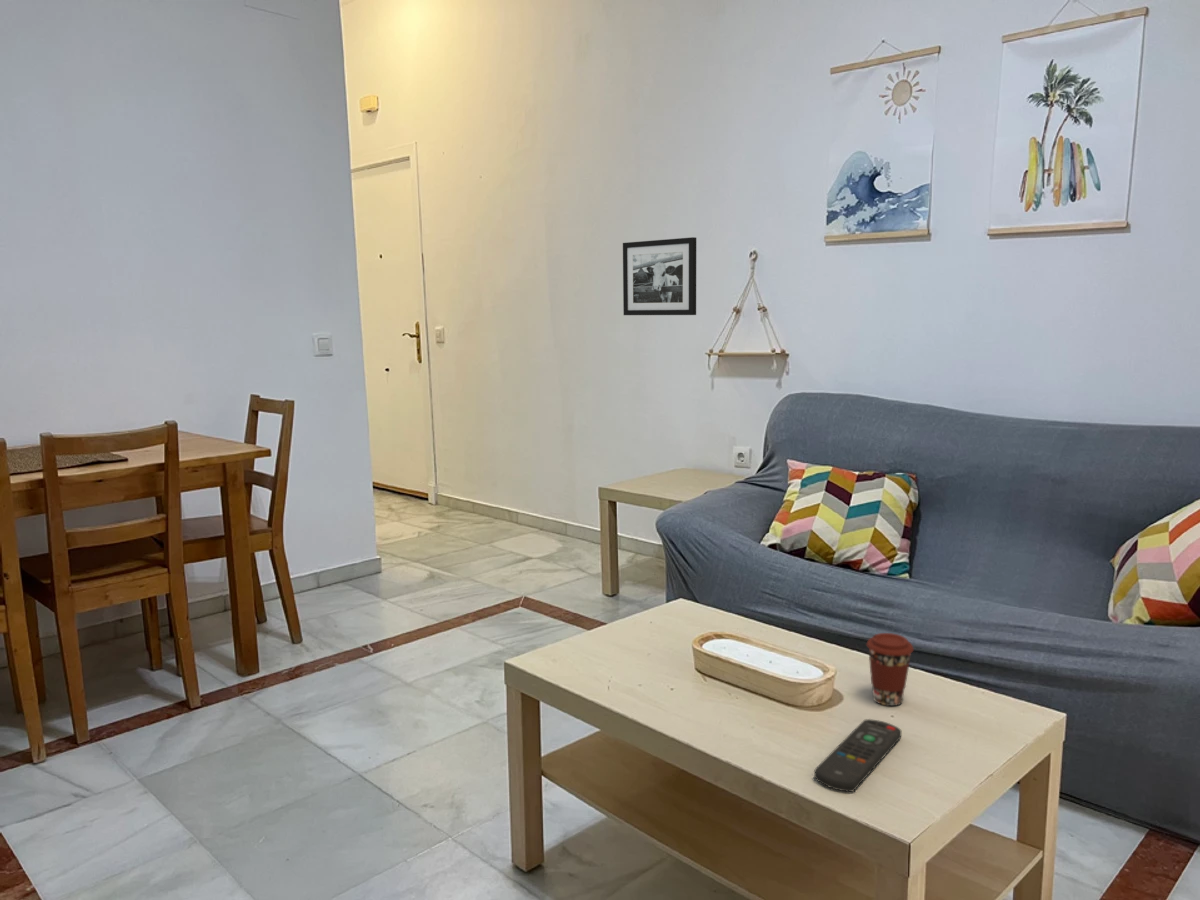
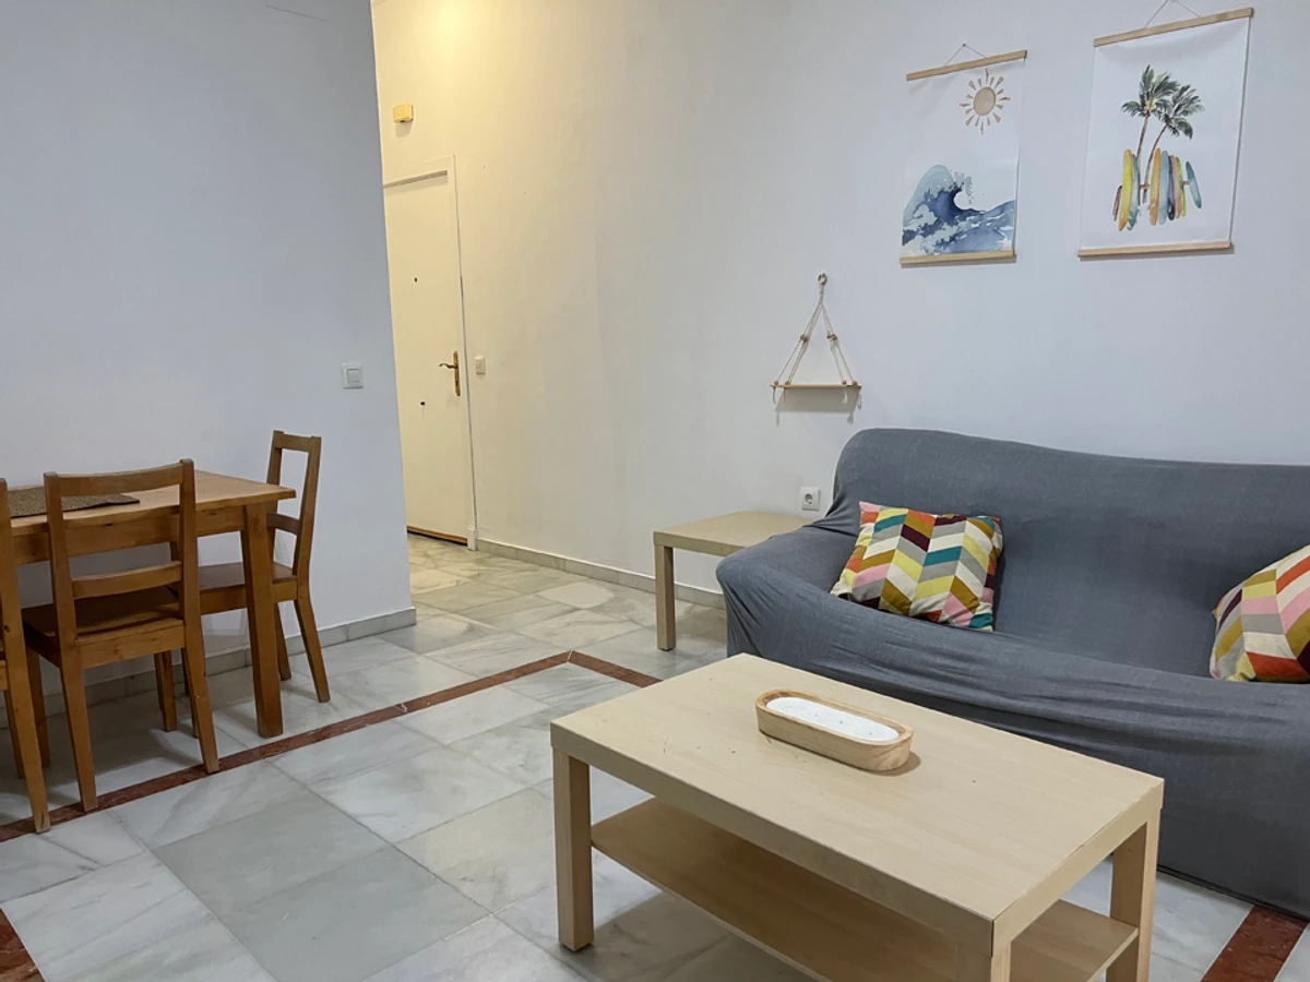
- coffee cup (888, 669)
- picture frame (658, 278)
- remote control (859, 752)
